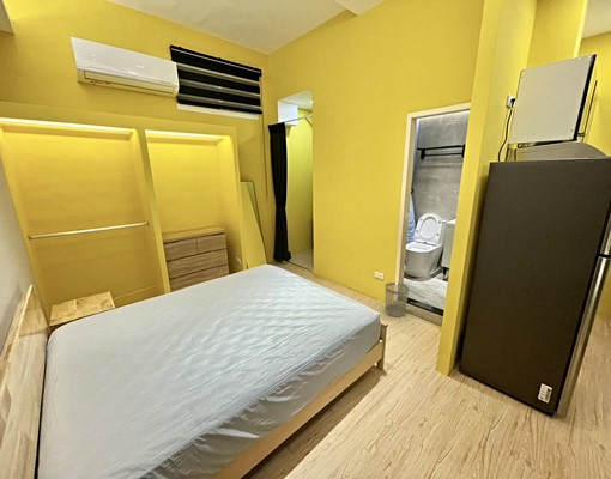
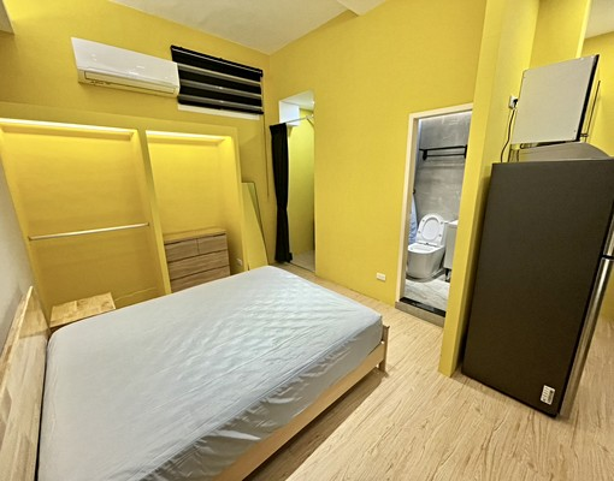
- wastebasket (395, 298)
